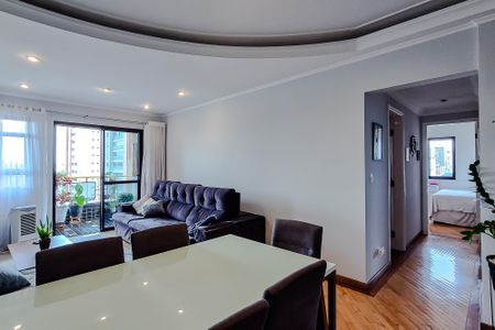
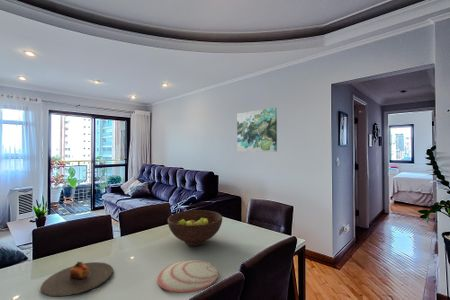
+ wall art (255, 131)
+ plate (188, 272)
+ fruit bowl (195, 229)
+ plate (79, 270)
